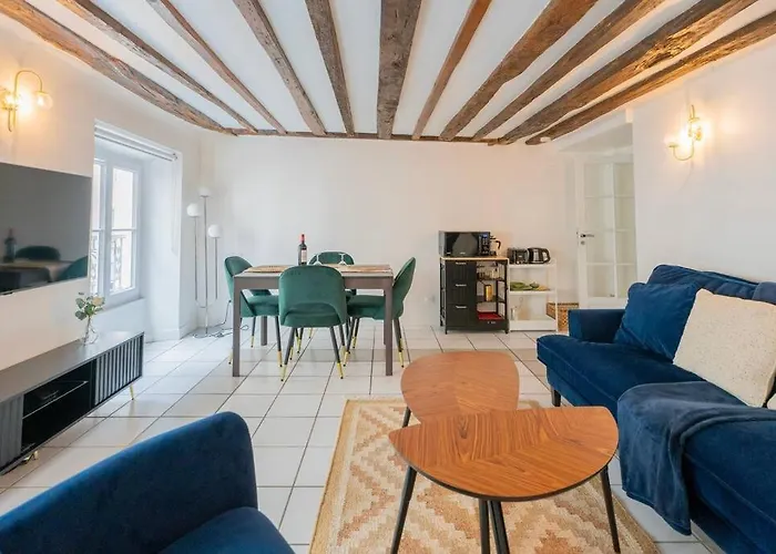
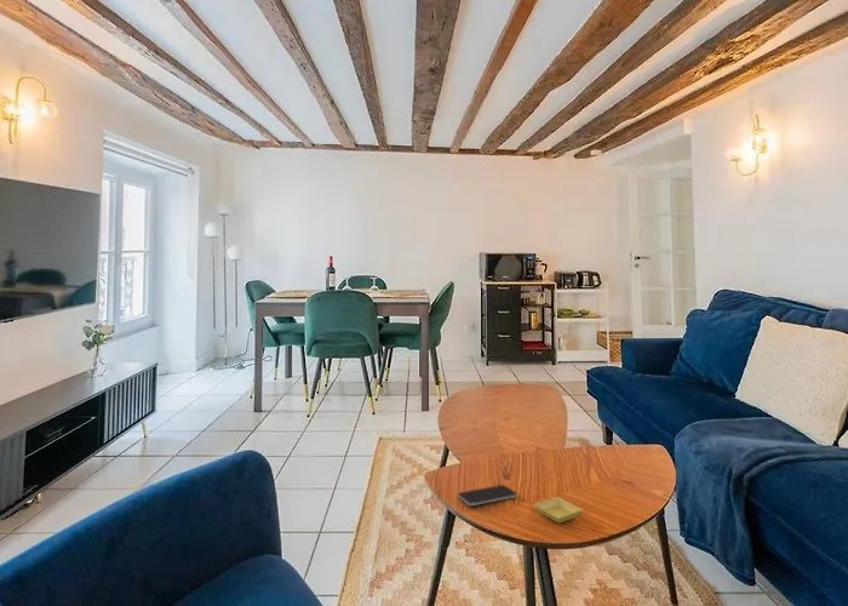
+ saucer (557, 510)
+ smartphone (487, 494)
